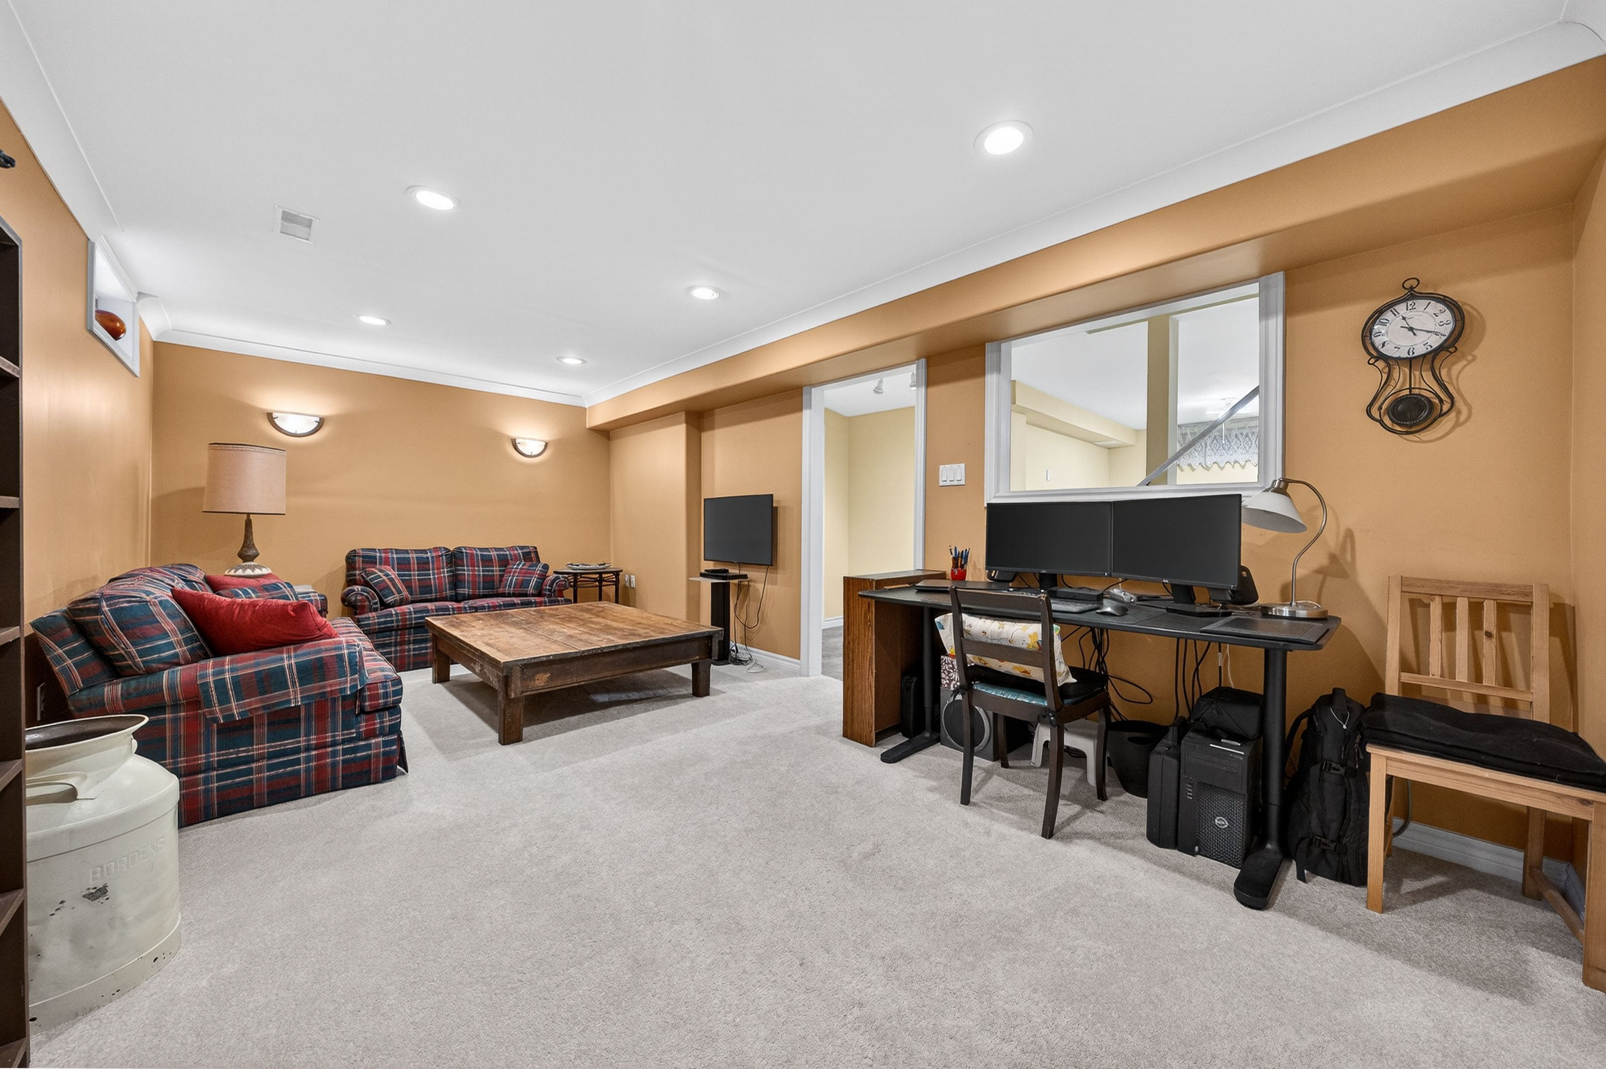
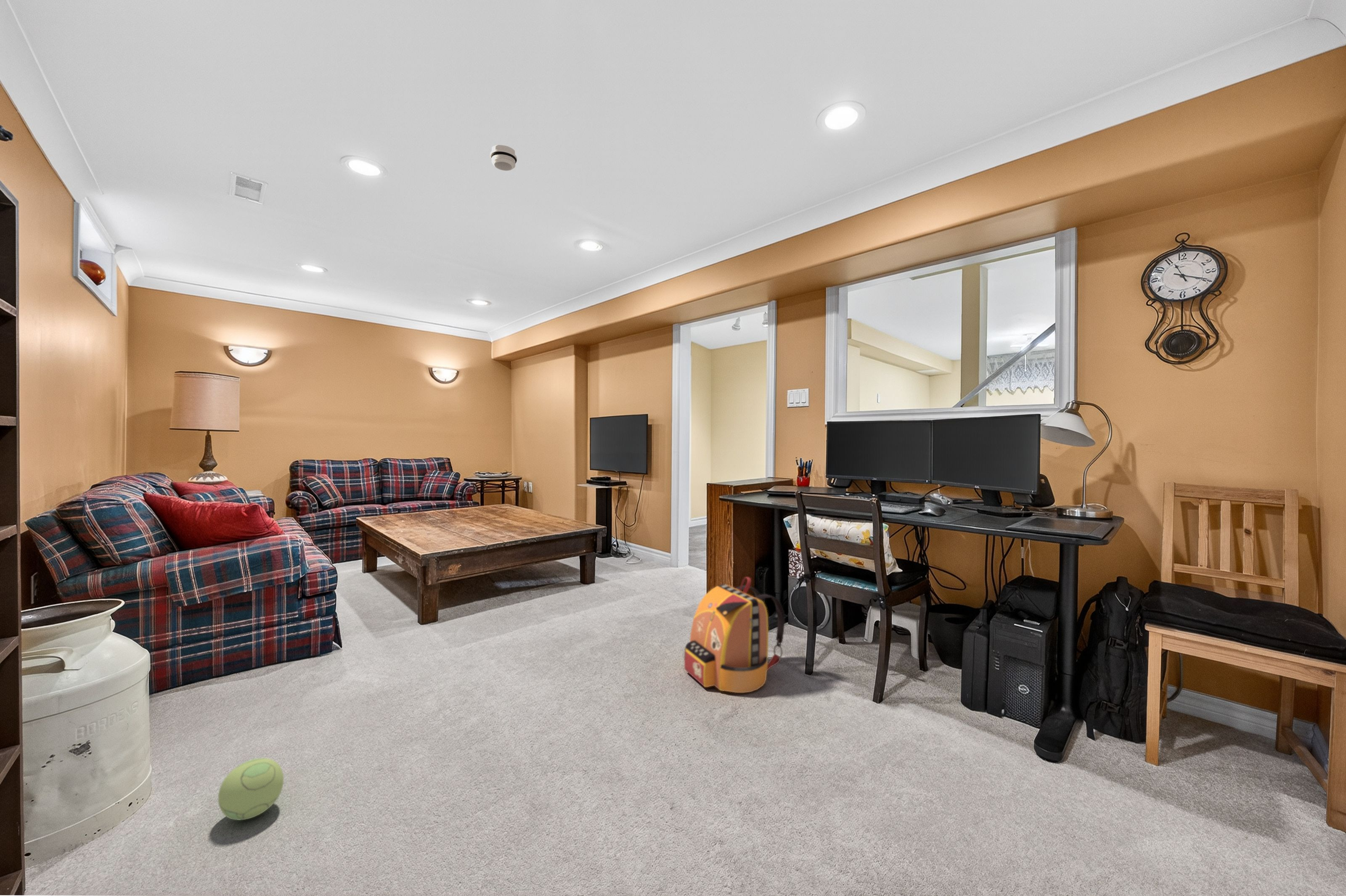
+ backpack (733, 626)
+ plush toy (252, 788)
+ smoke detector (503, 159)
